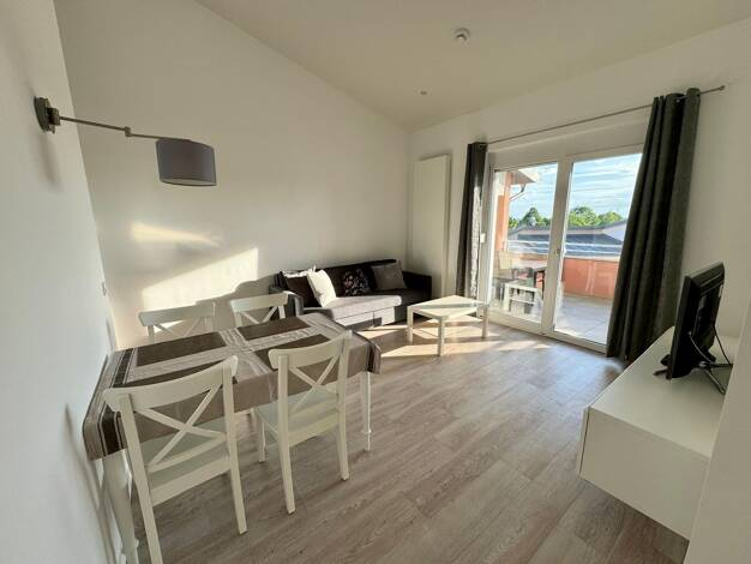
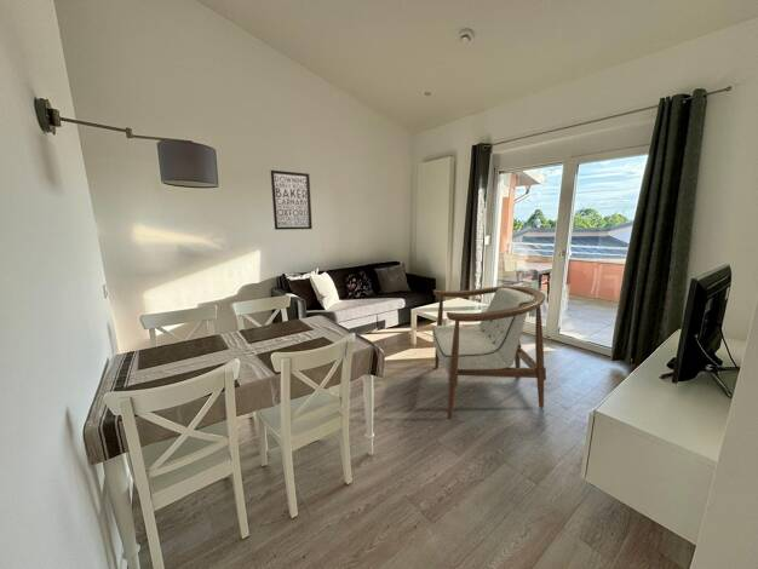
+ armchair (484, 341)
+ wall art (292, 201)
